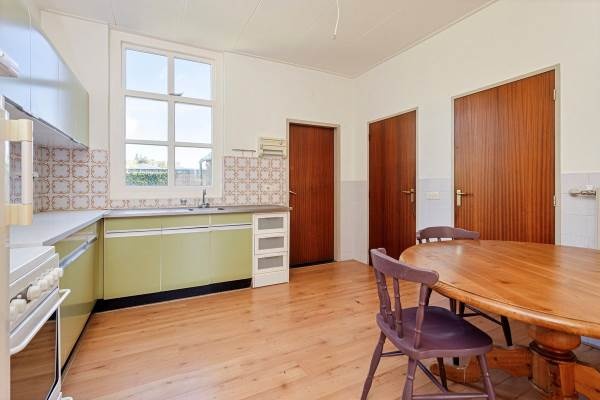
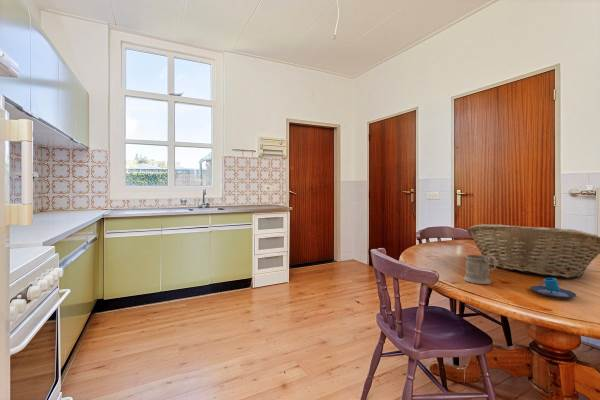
+ mug (481, 267)
+ fruit basket (528, 246)
+ mug (552, 286)
